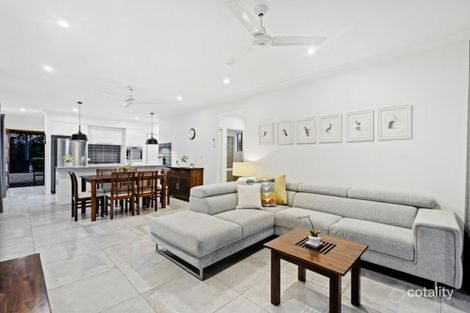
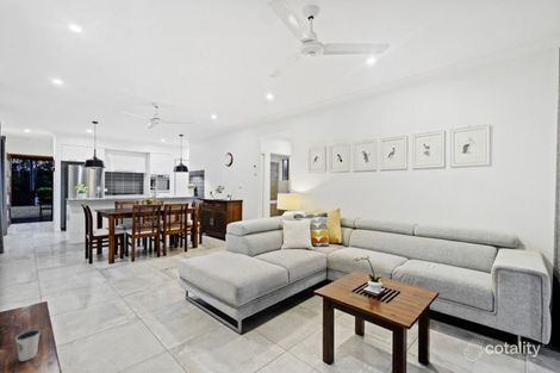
+ dixie cup (27, 346)
